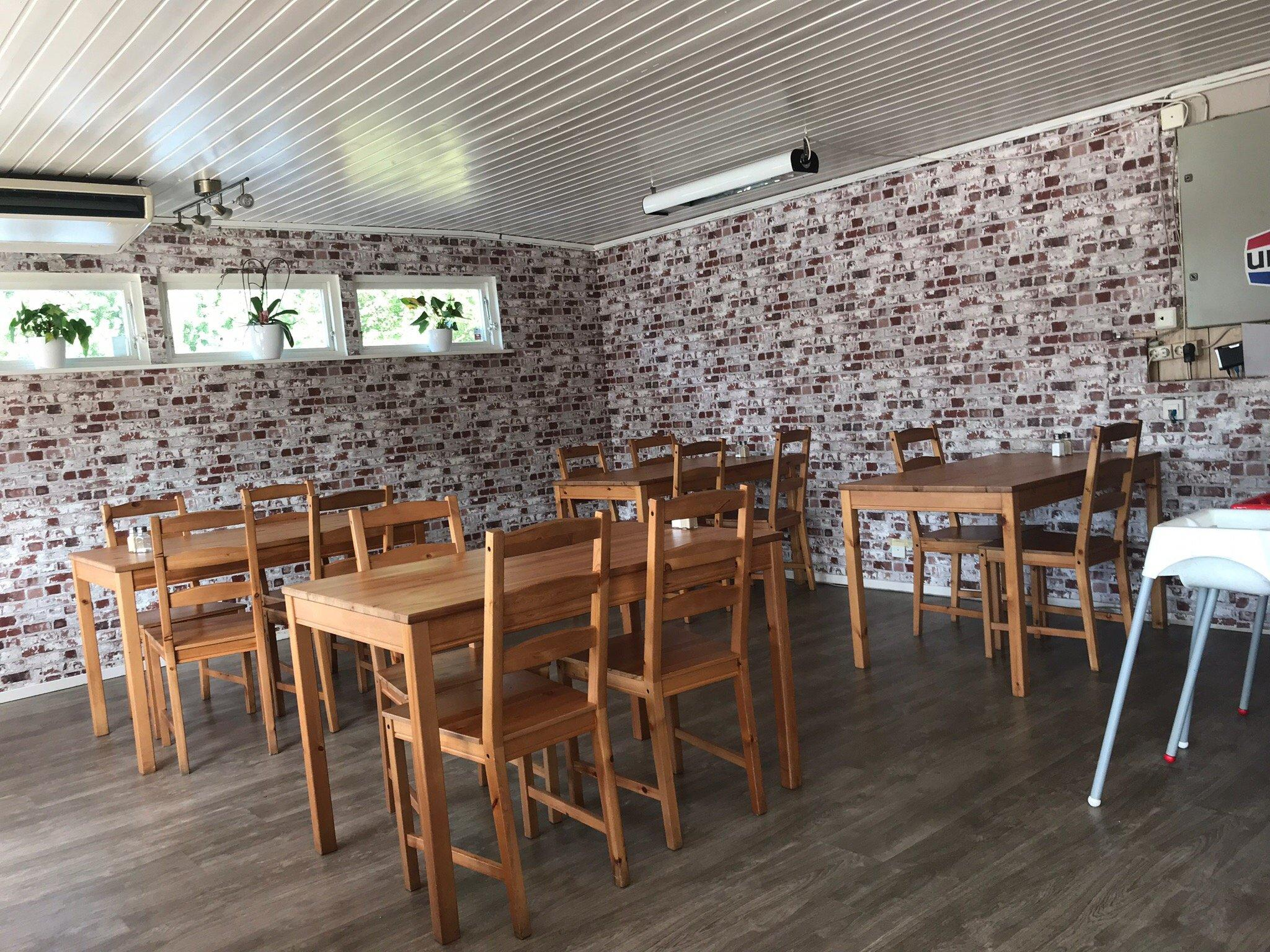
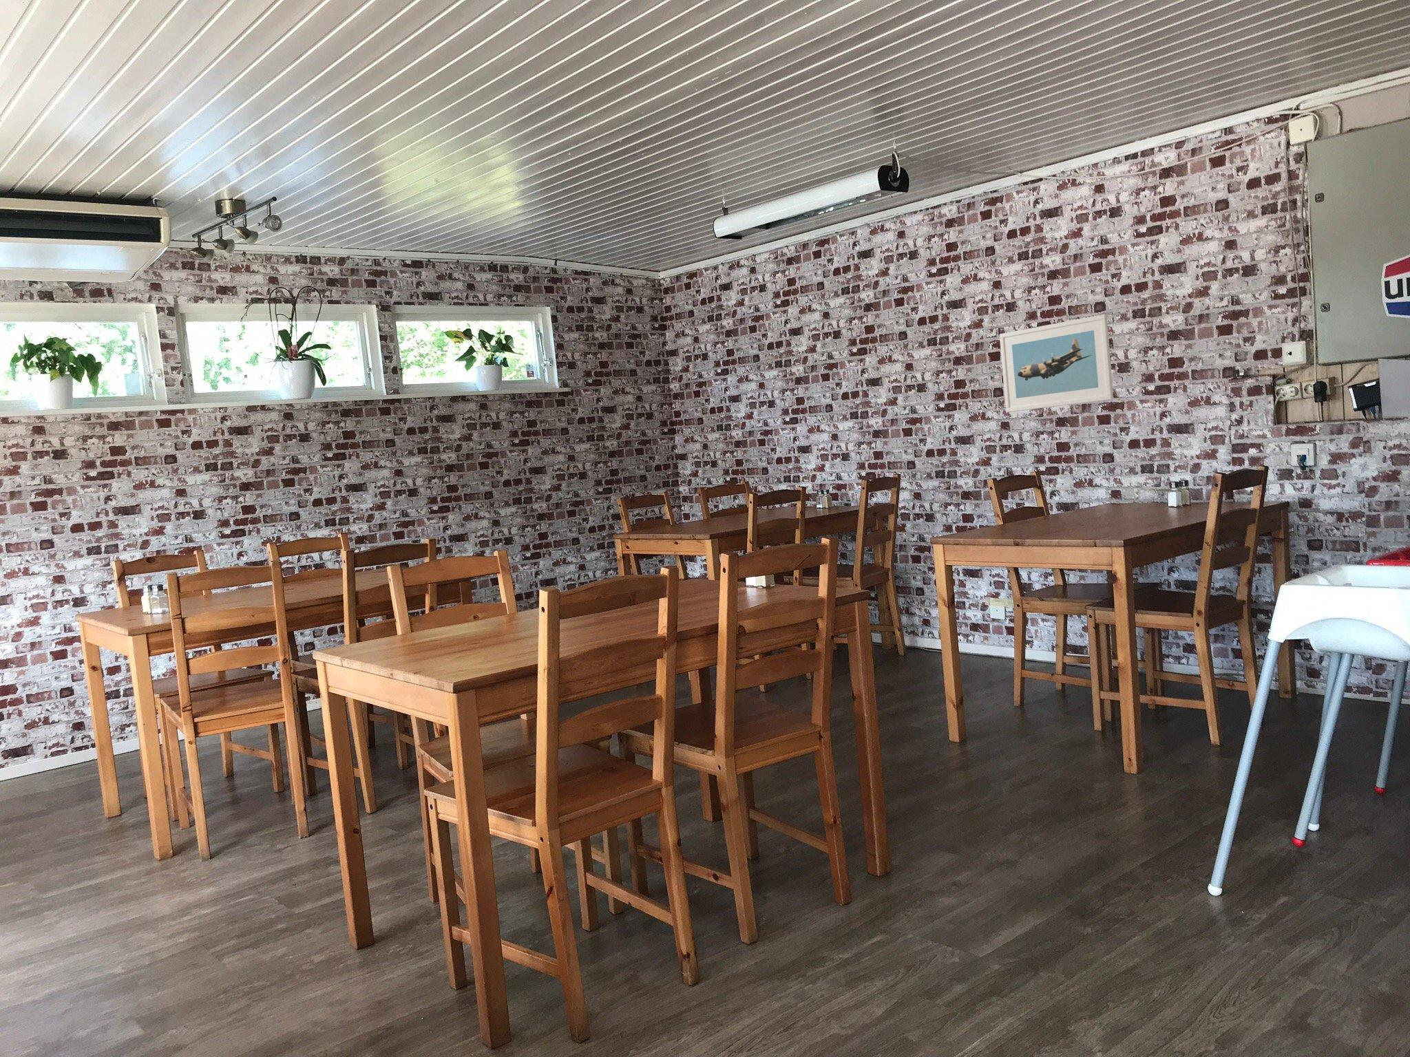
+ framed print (1054, 365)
